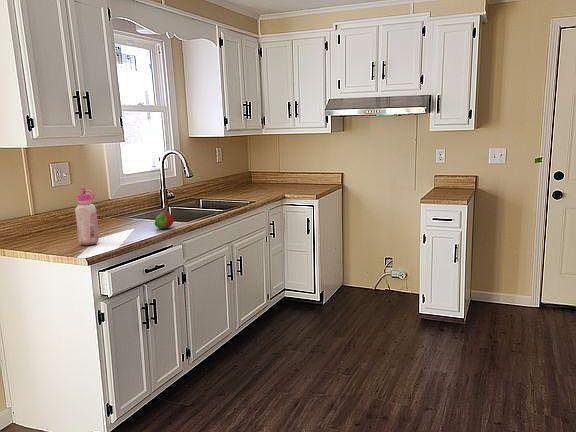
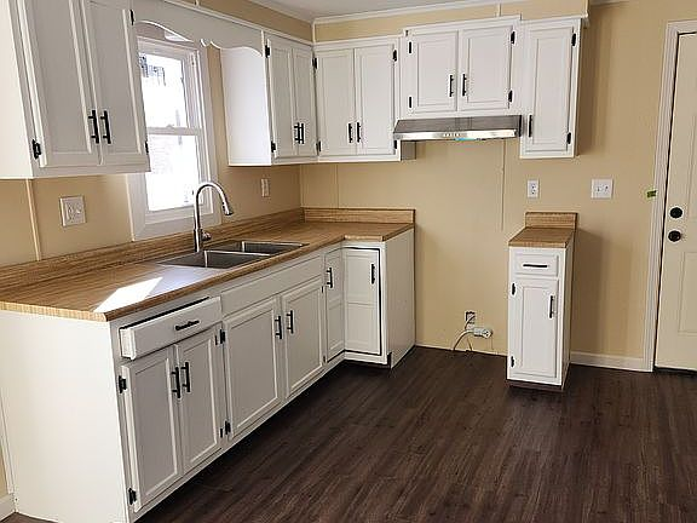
- glue bottle (86, 215)
- fruit (163, 220)
